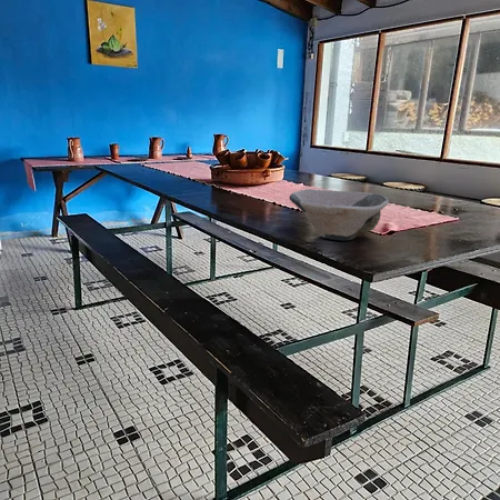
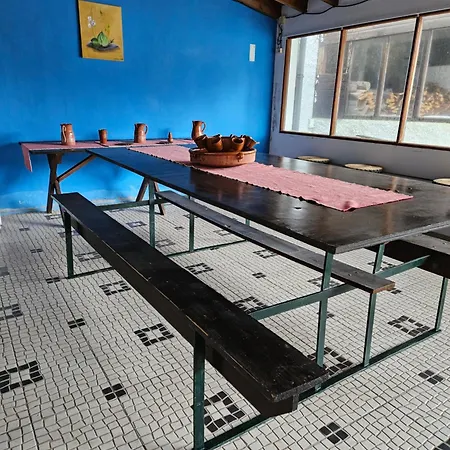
- ceramic bowl (337, 216)
